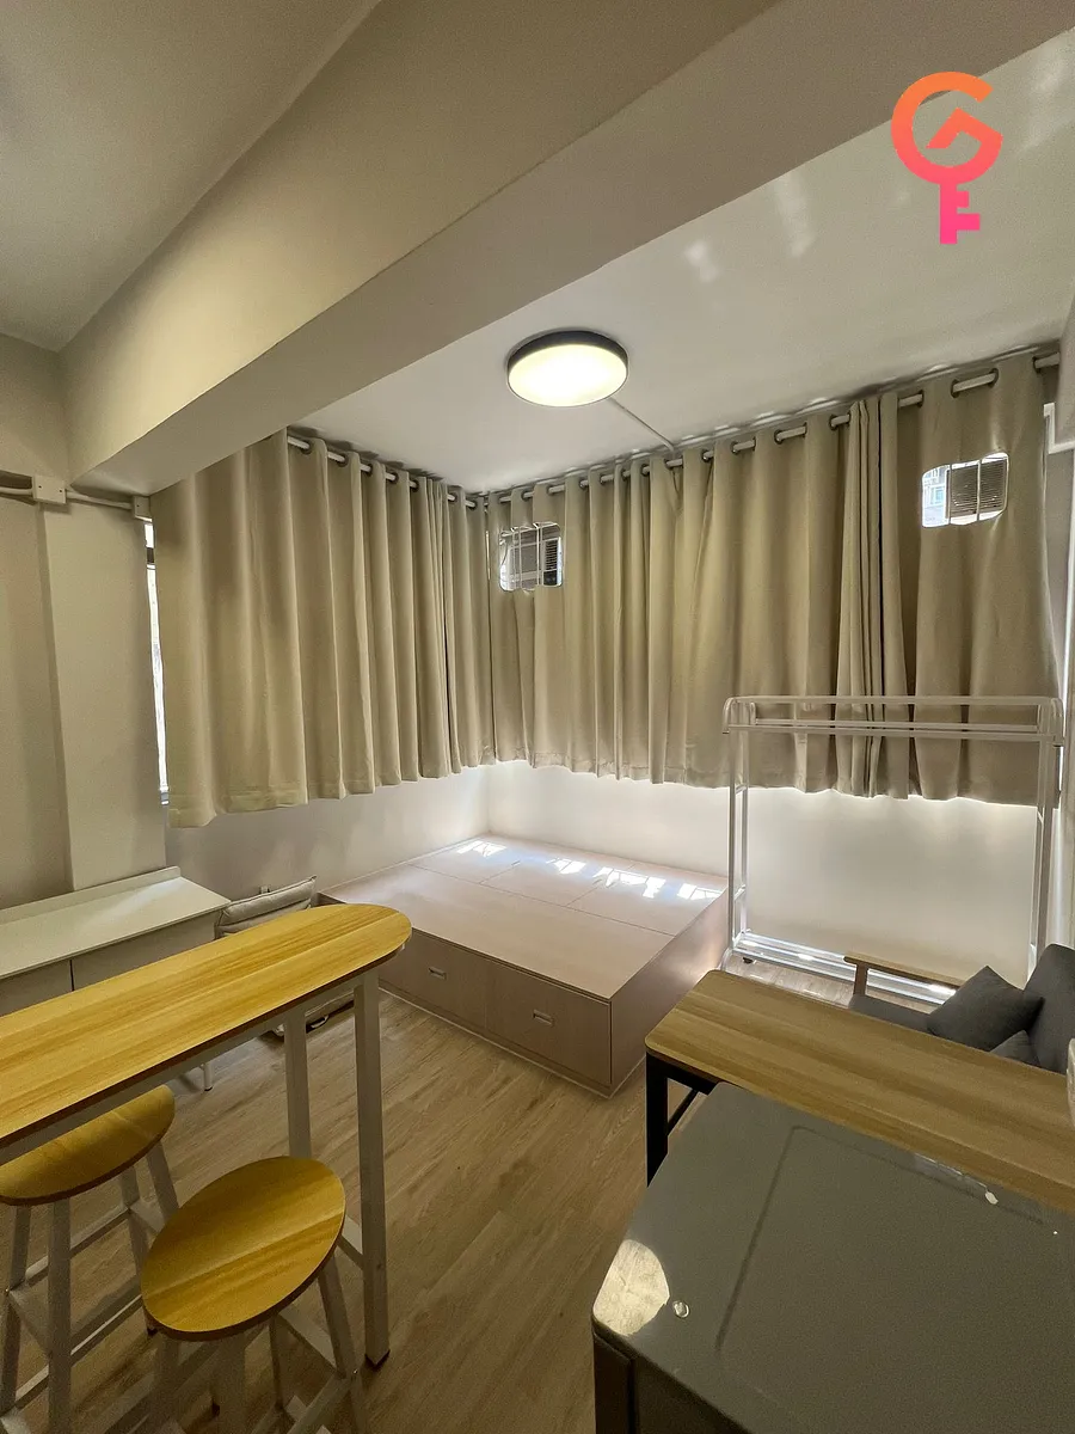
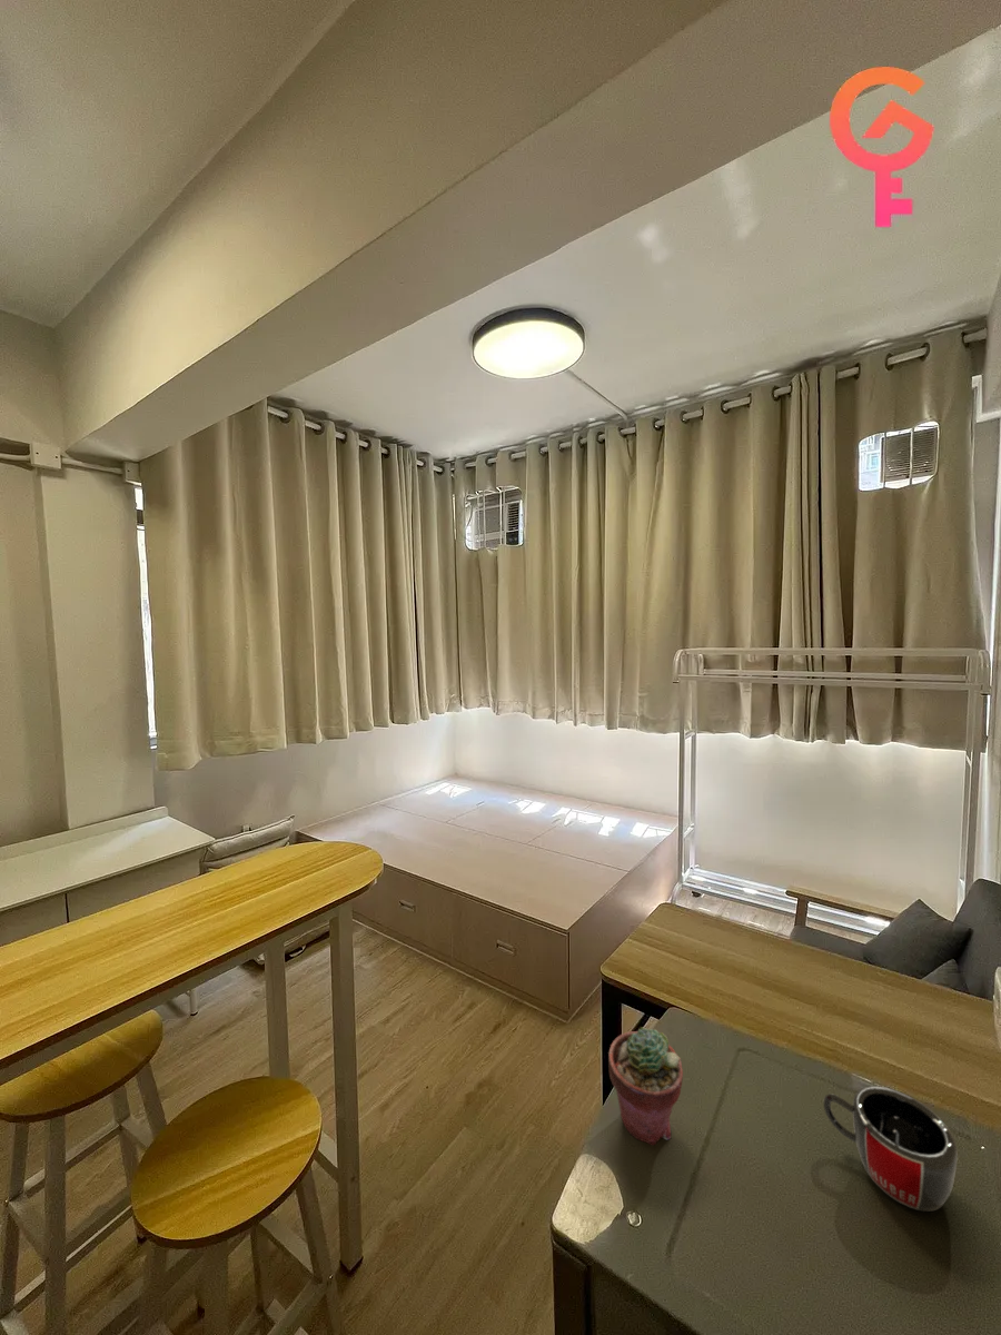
+ mug (884, 1139)
+ potted succulent (645, 1078)
